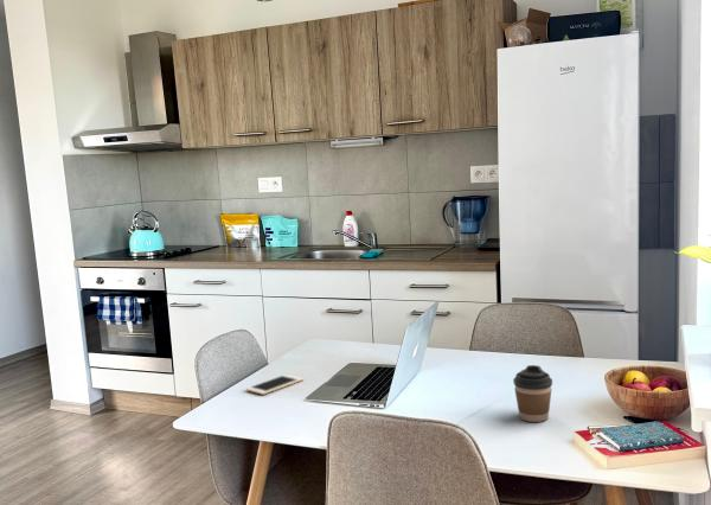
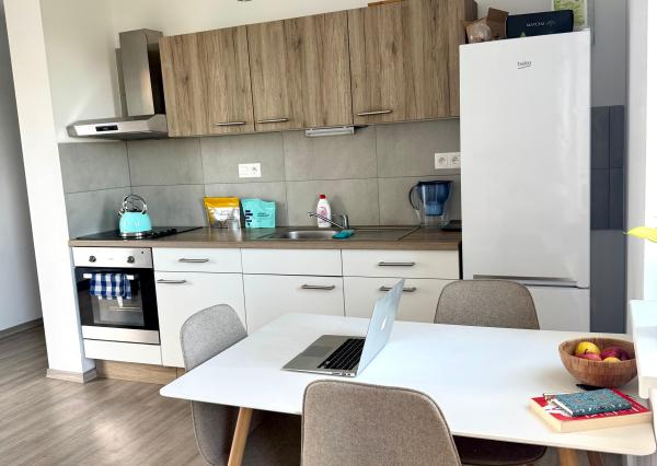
- coffee cup (532, 392)
- cell phone (275, 383)
